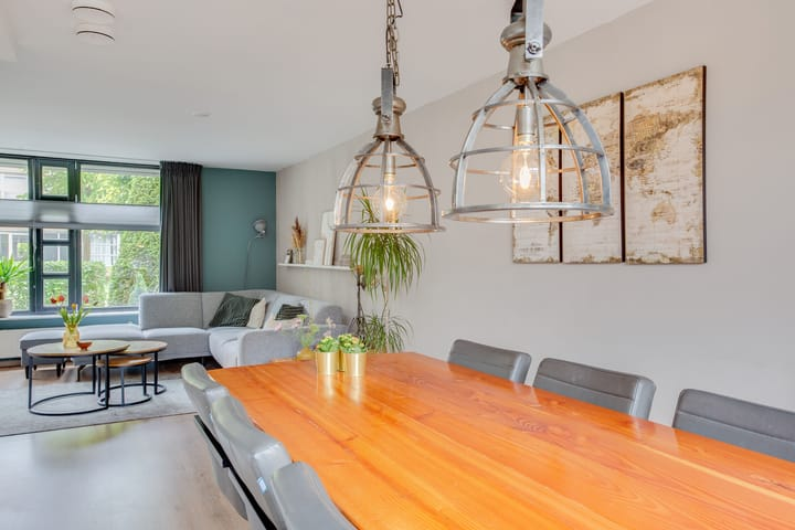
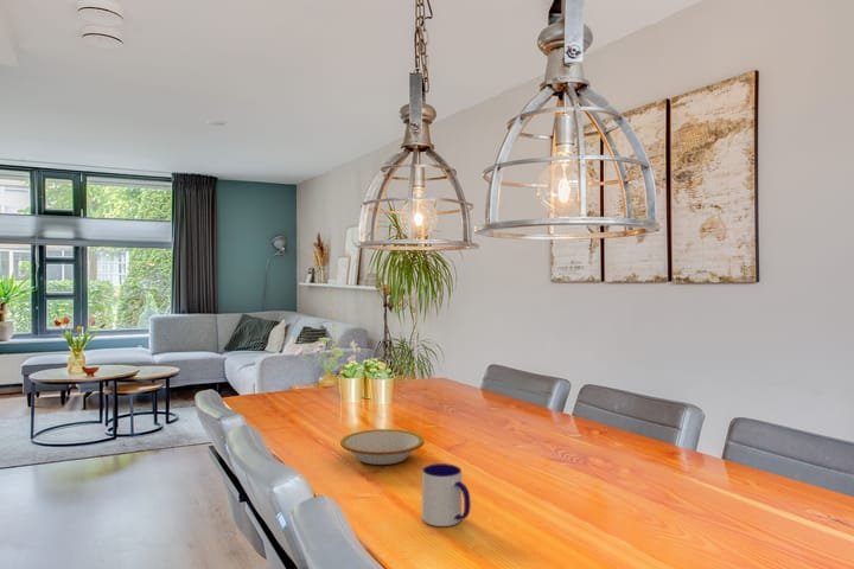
+ bowl (382, 448)
+ mug (447, 496)
